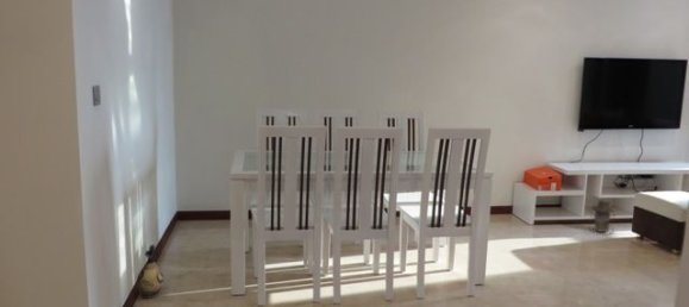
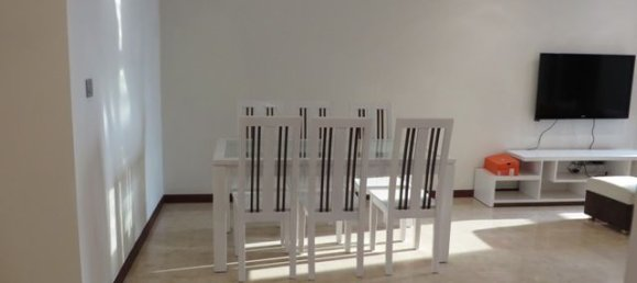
- ceramic jug (150, 270)
- lantern (601, 215)
